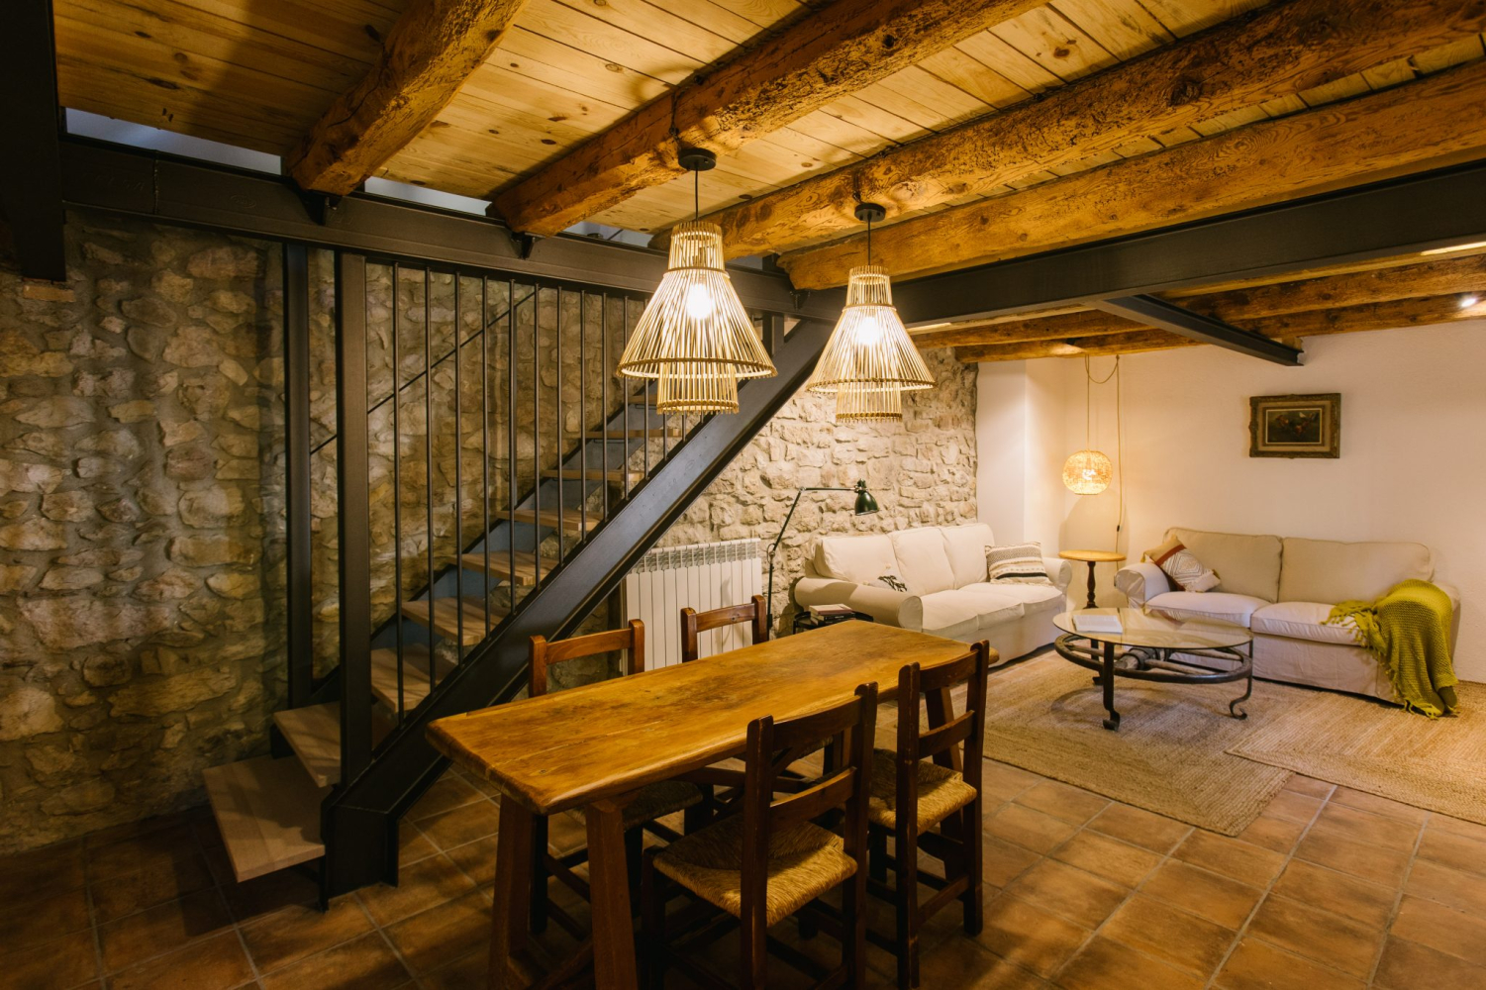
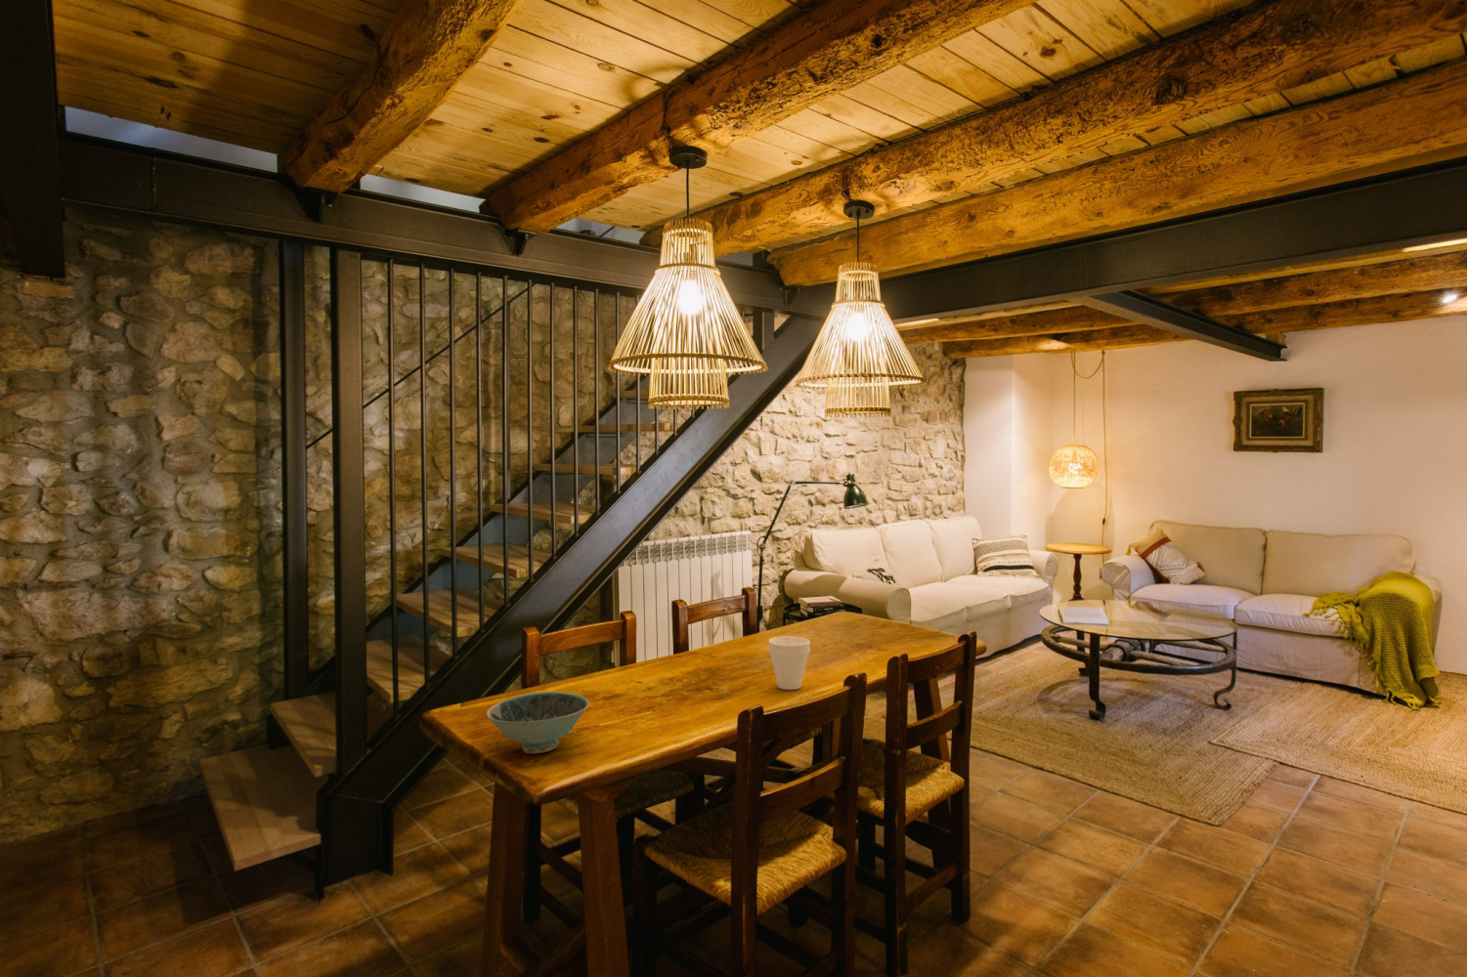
+ bowl (539, 726)
+ cup (789, 663)
